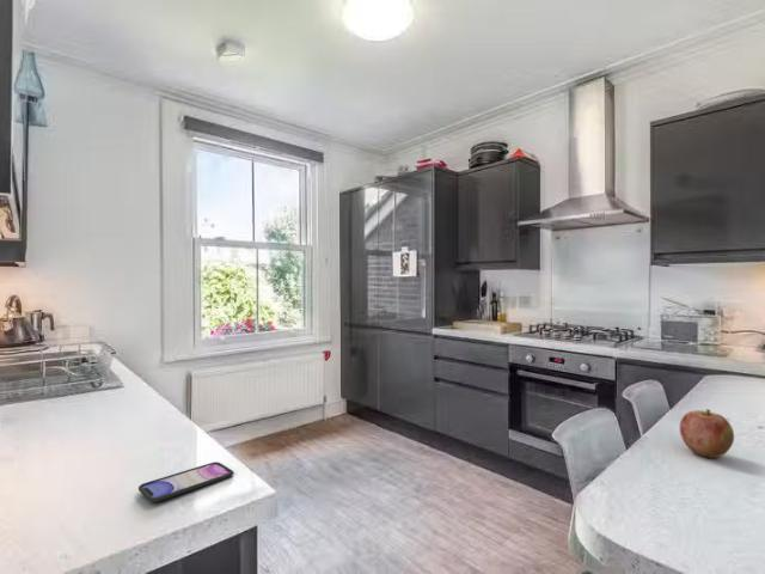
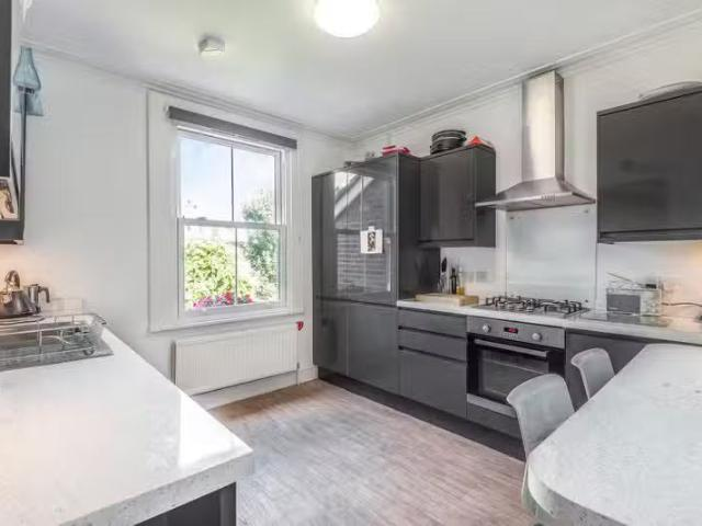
- smartphone (188, 480)
- apple (705, 432)
